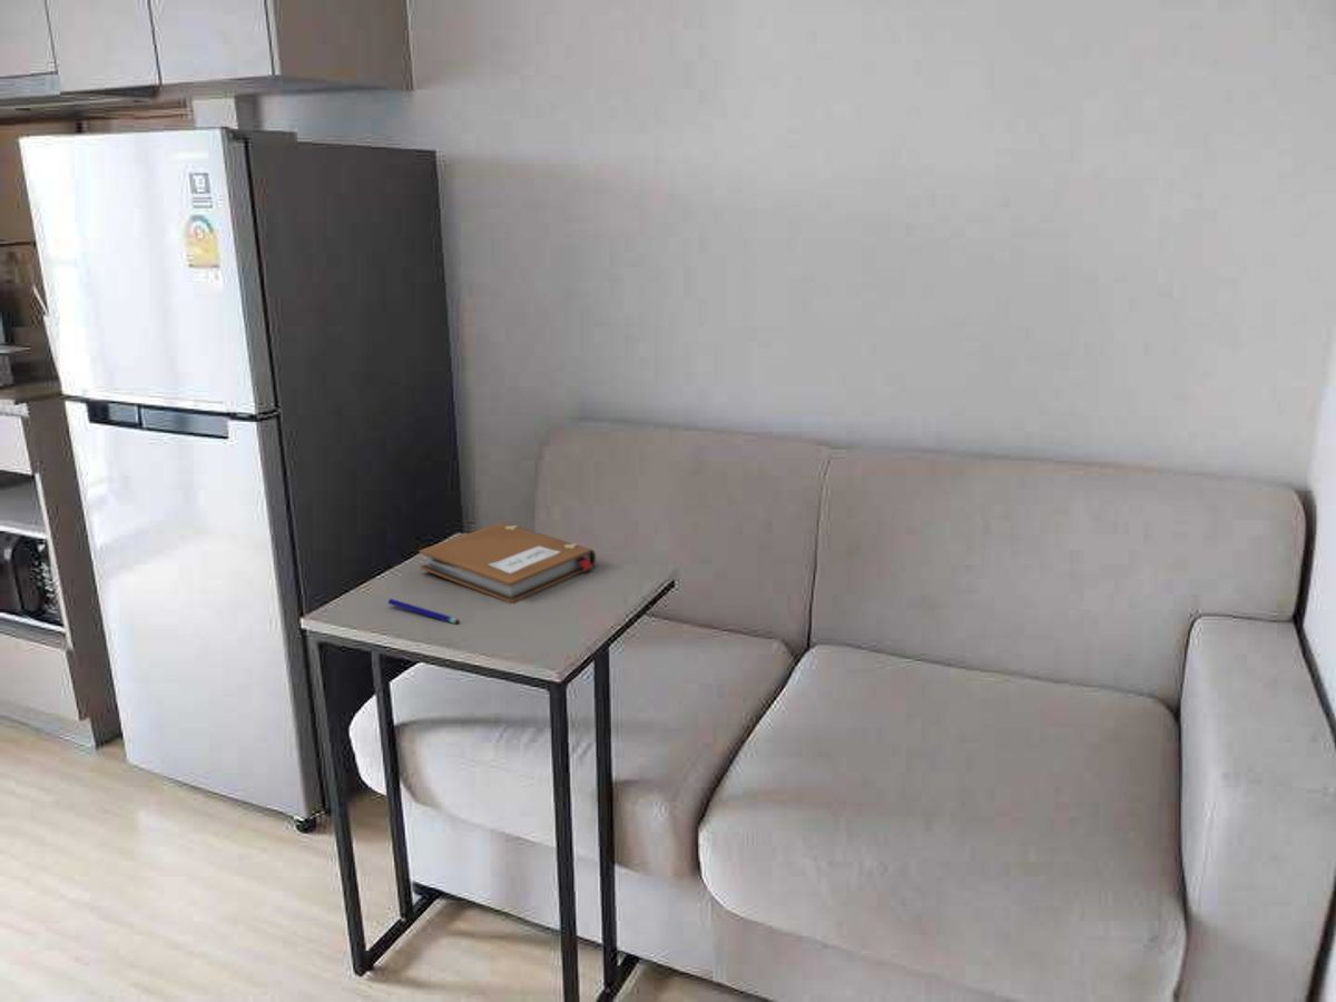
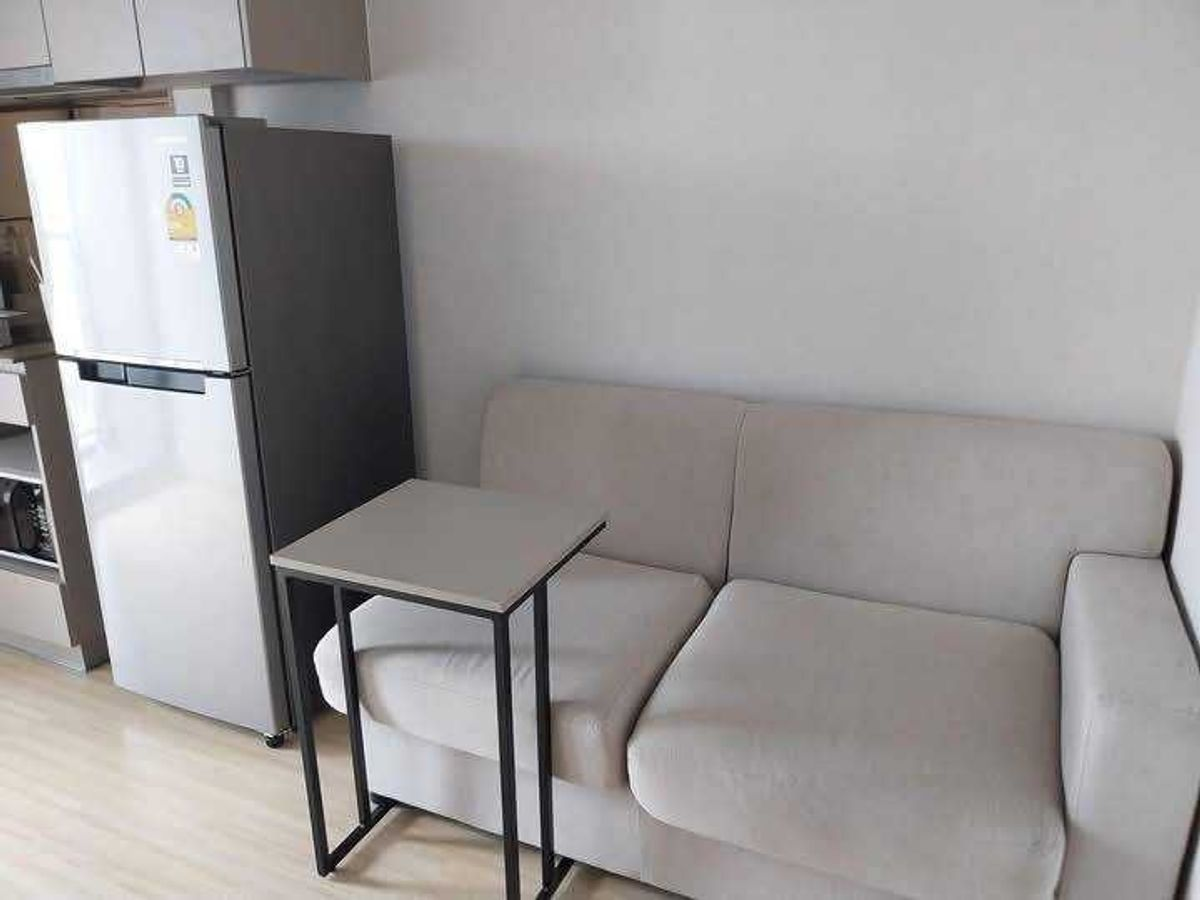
- notebook (510, 559)
- pen (423, 611)
